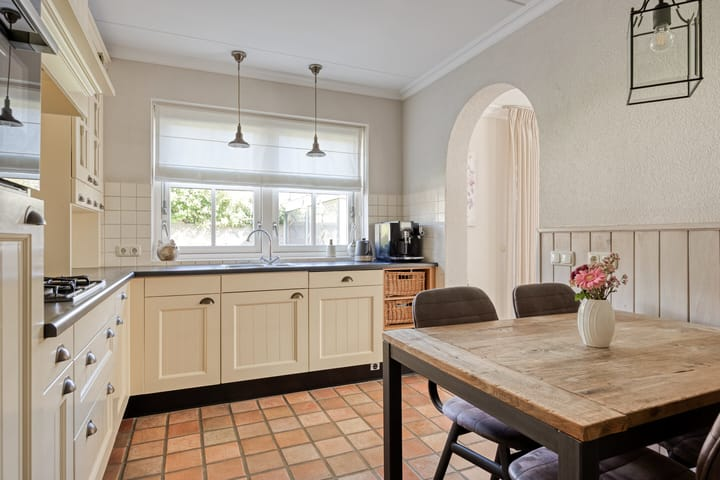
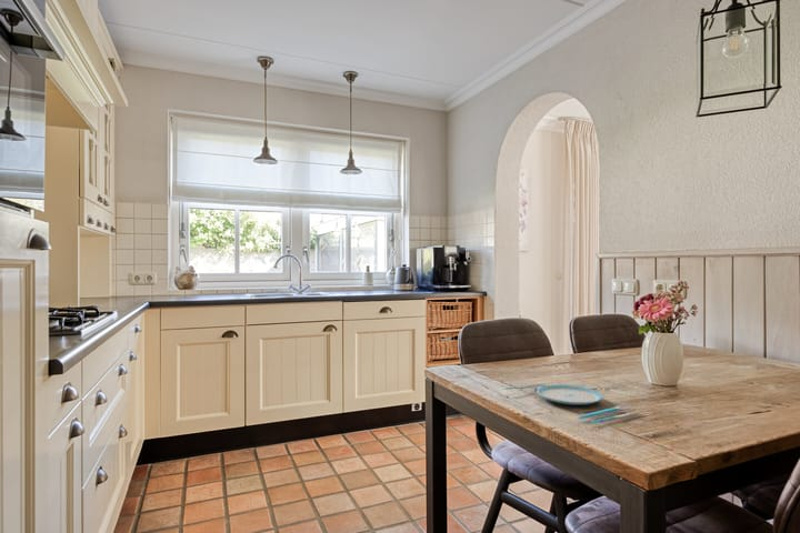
+ plate (569, 399)
